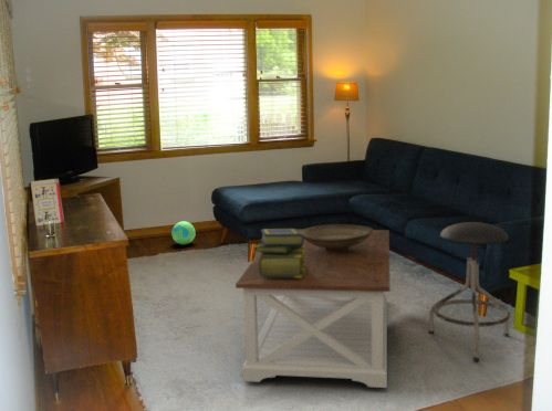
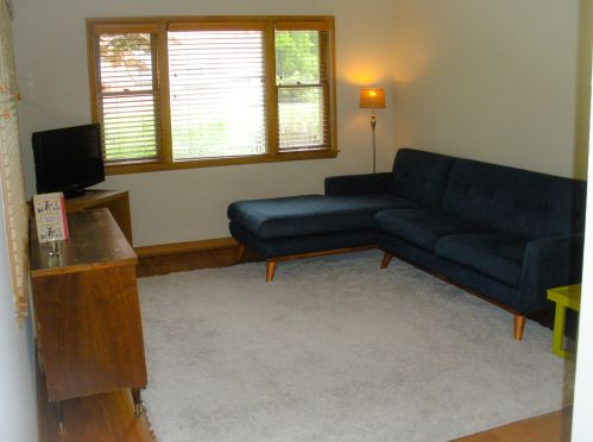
- ball (183, 232)
- coffee table (323, 295)
- stool (472, 285)
- decorative bowl (336, 239)
- stack of books (280, 250)
